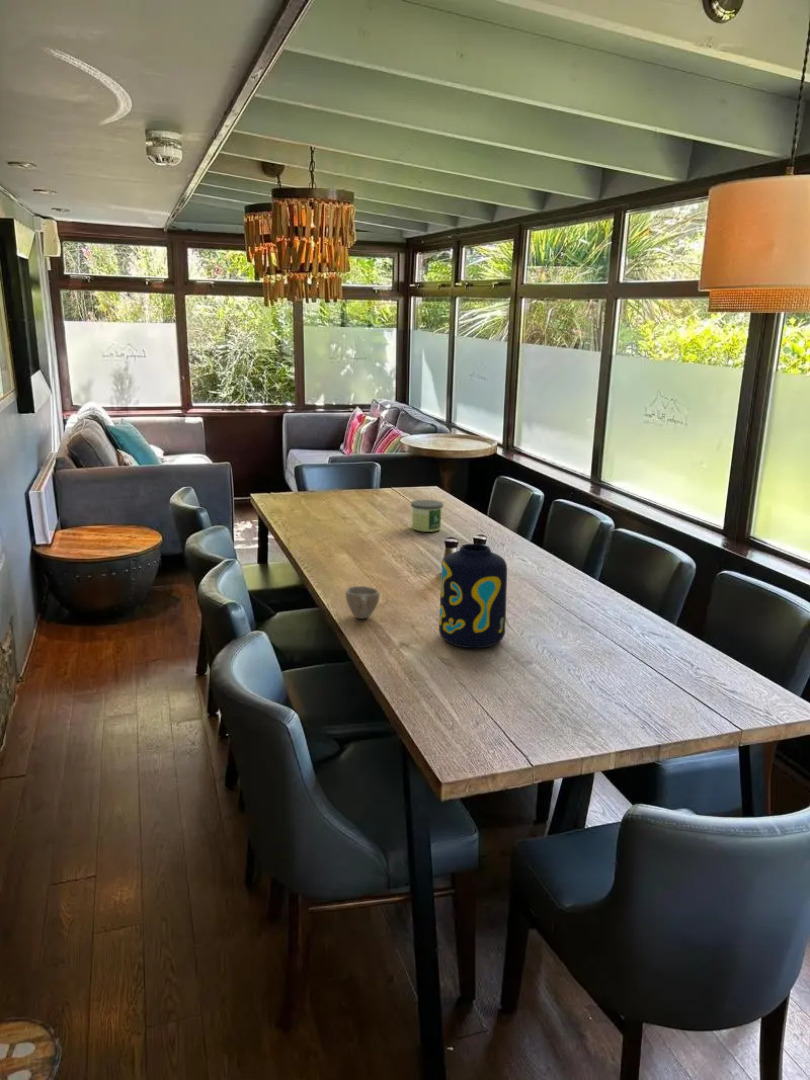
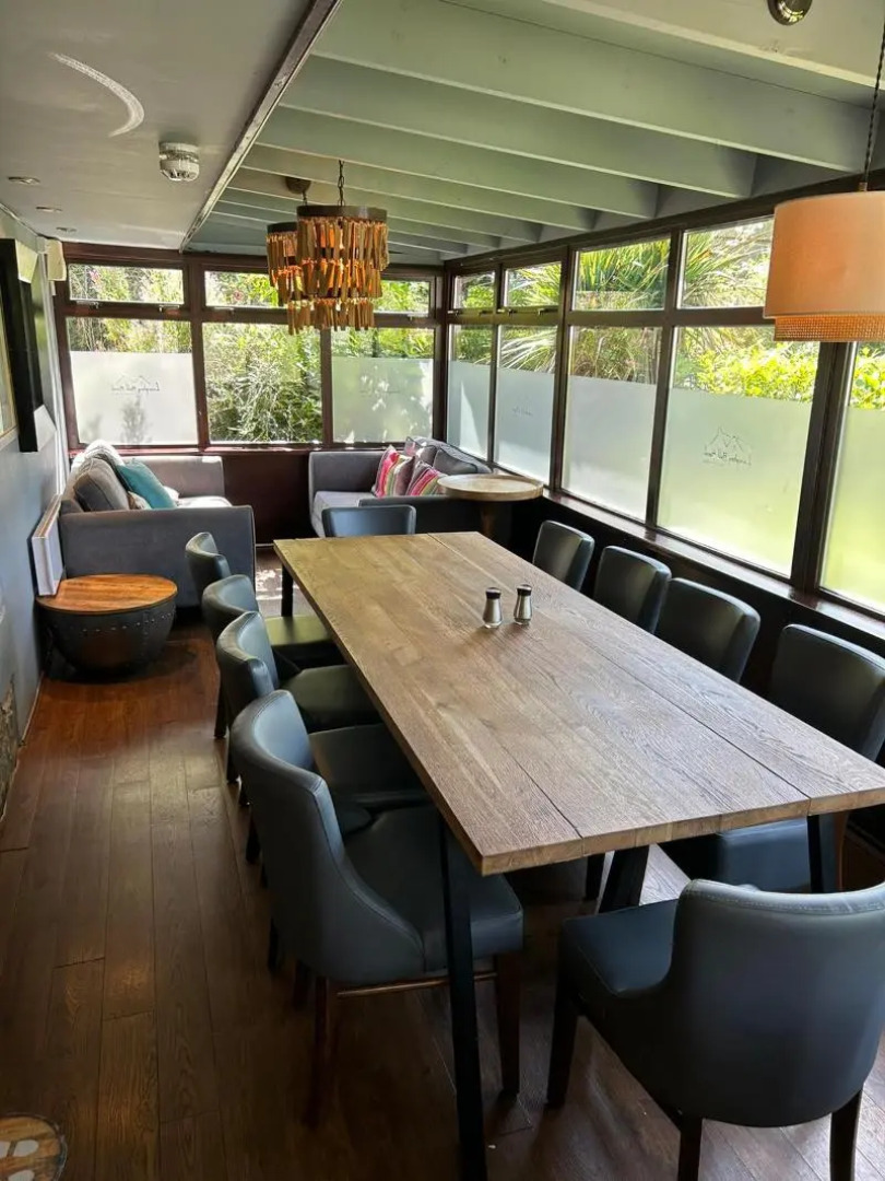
- vase (473, 593)
- cup (363, 604)
- candle (426, 516)
